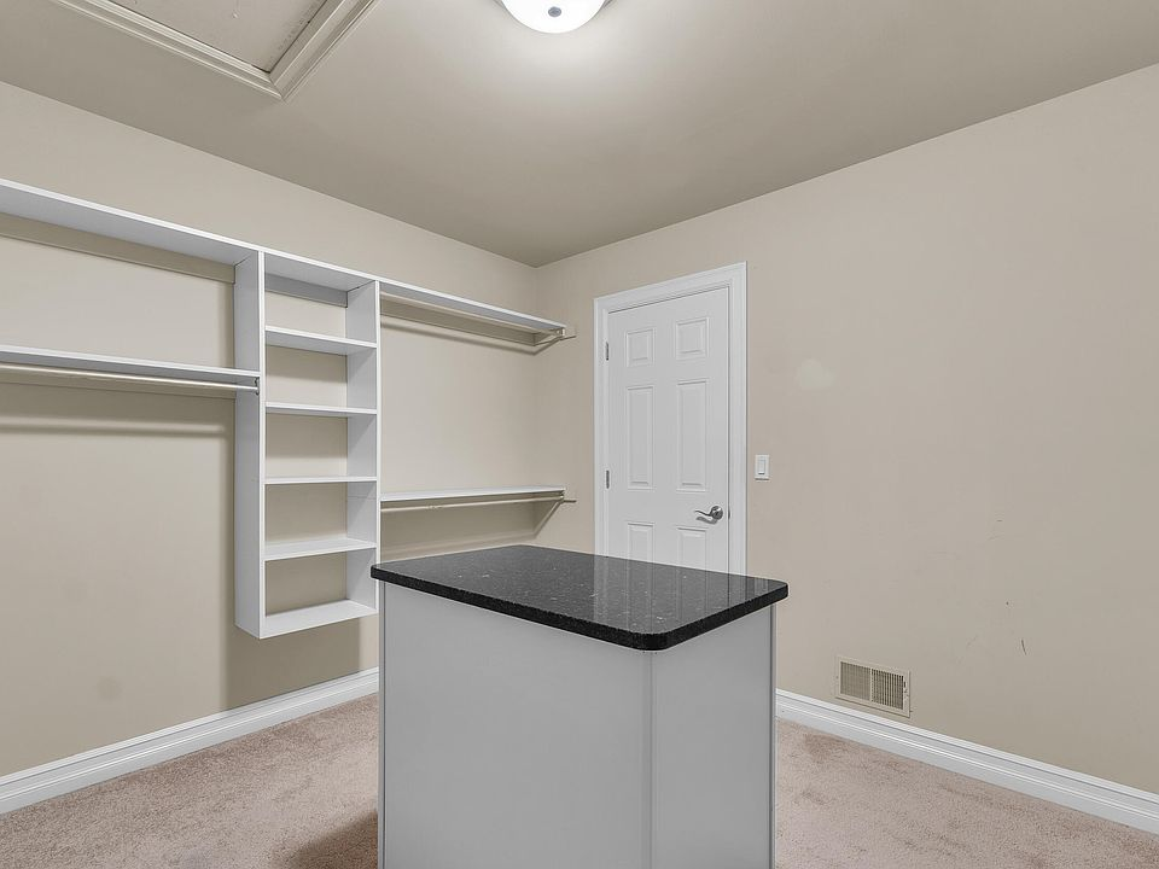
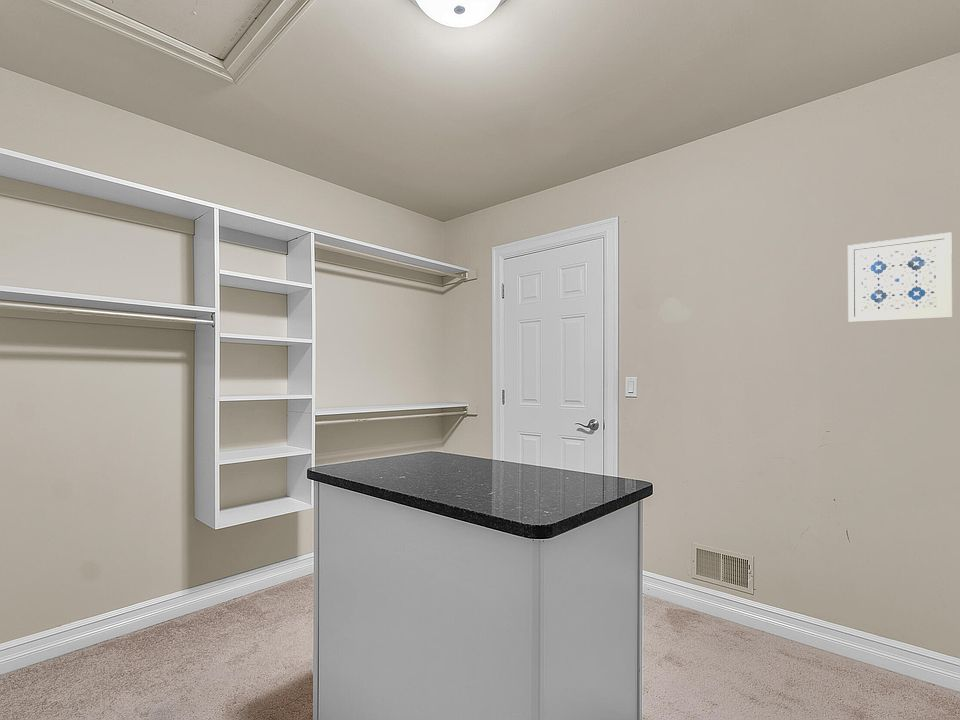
+ wall art (897, 279)
